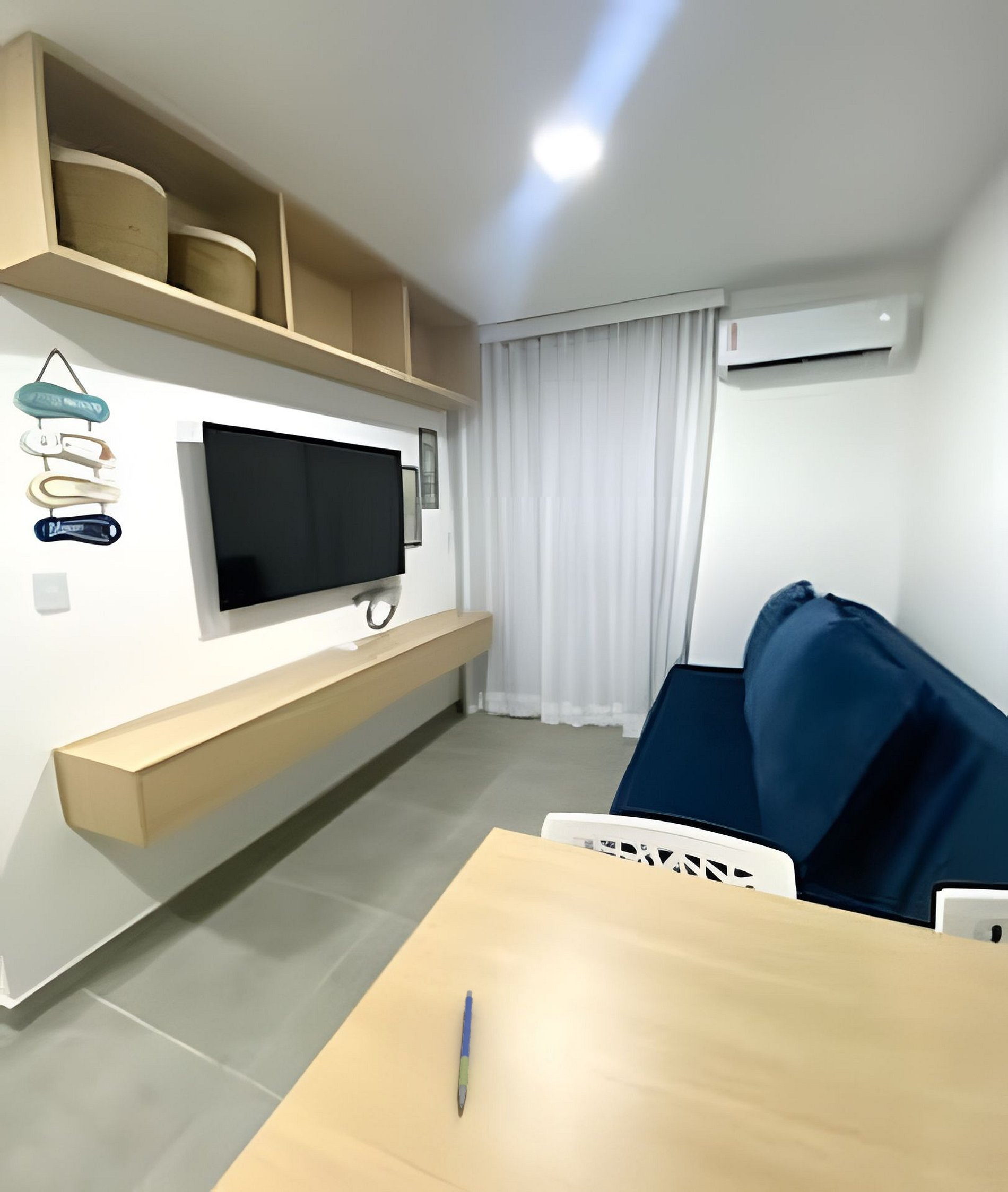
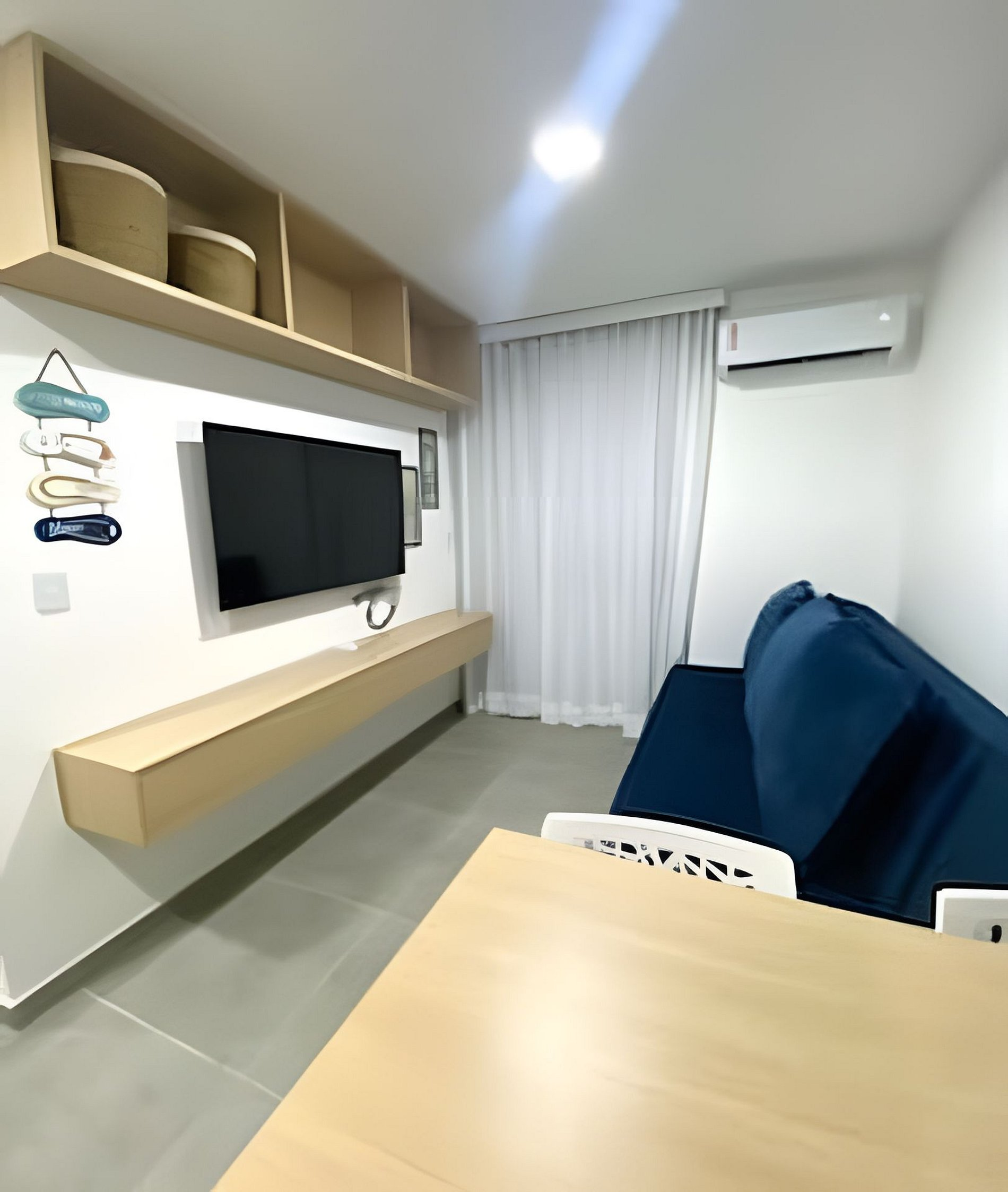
- pen (466, 1044)
